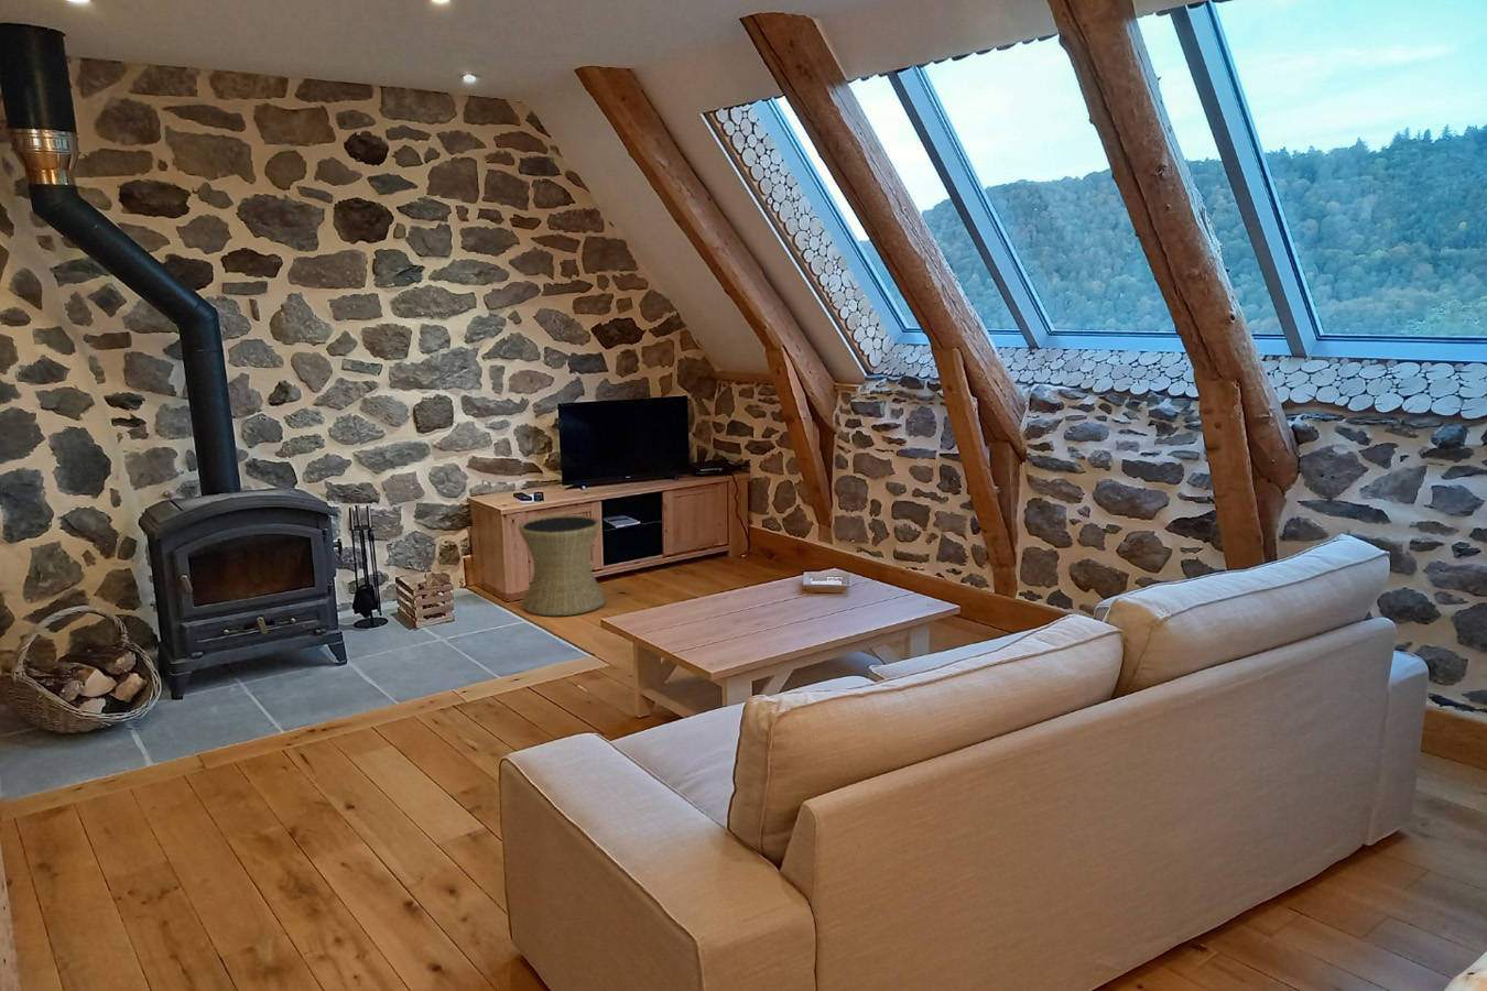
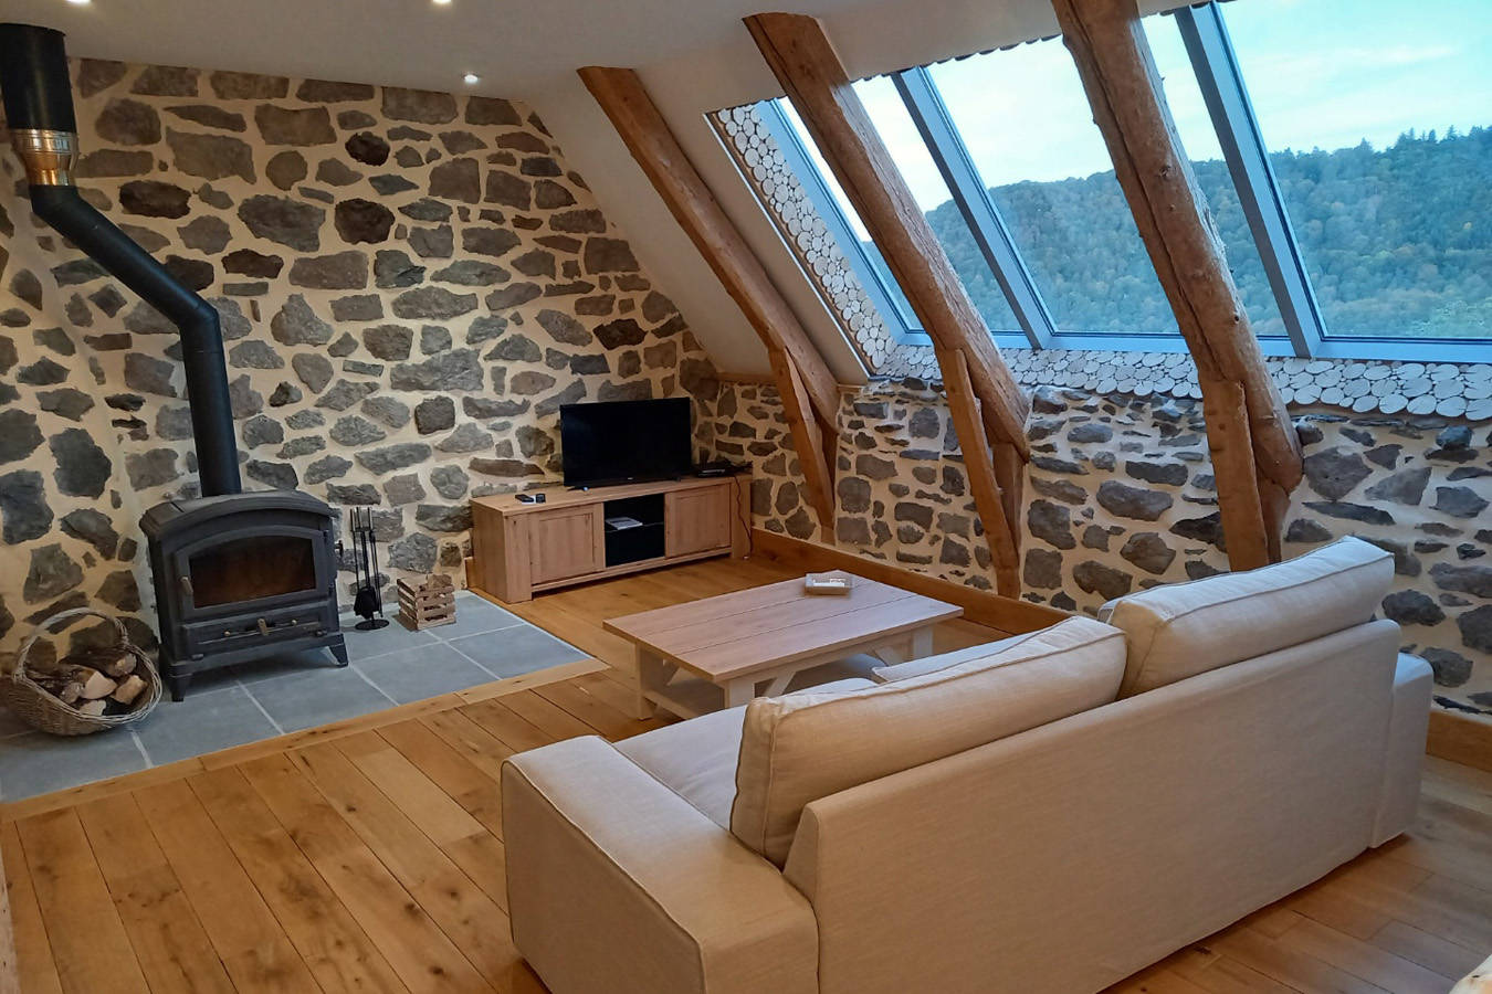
- side table (562, 564)
